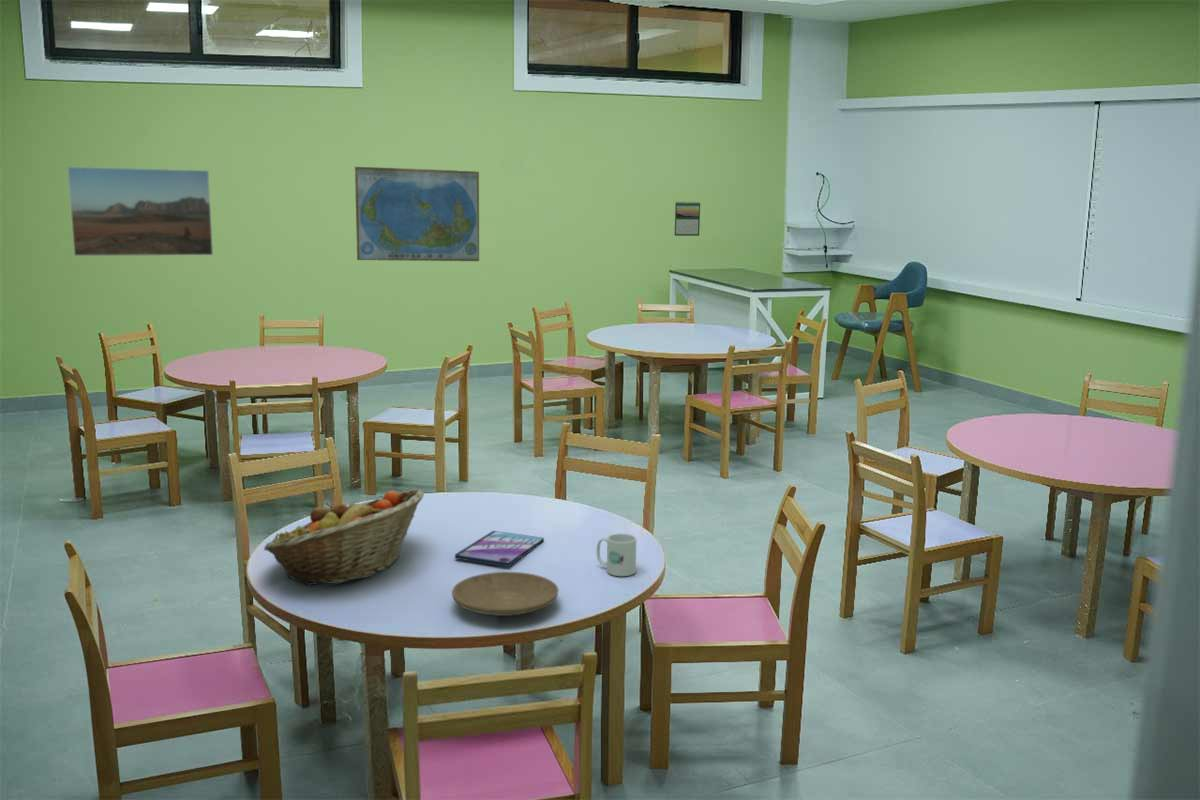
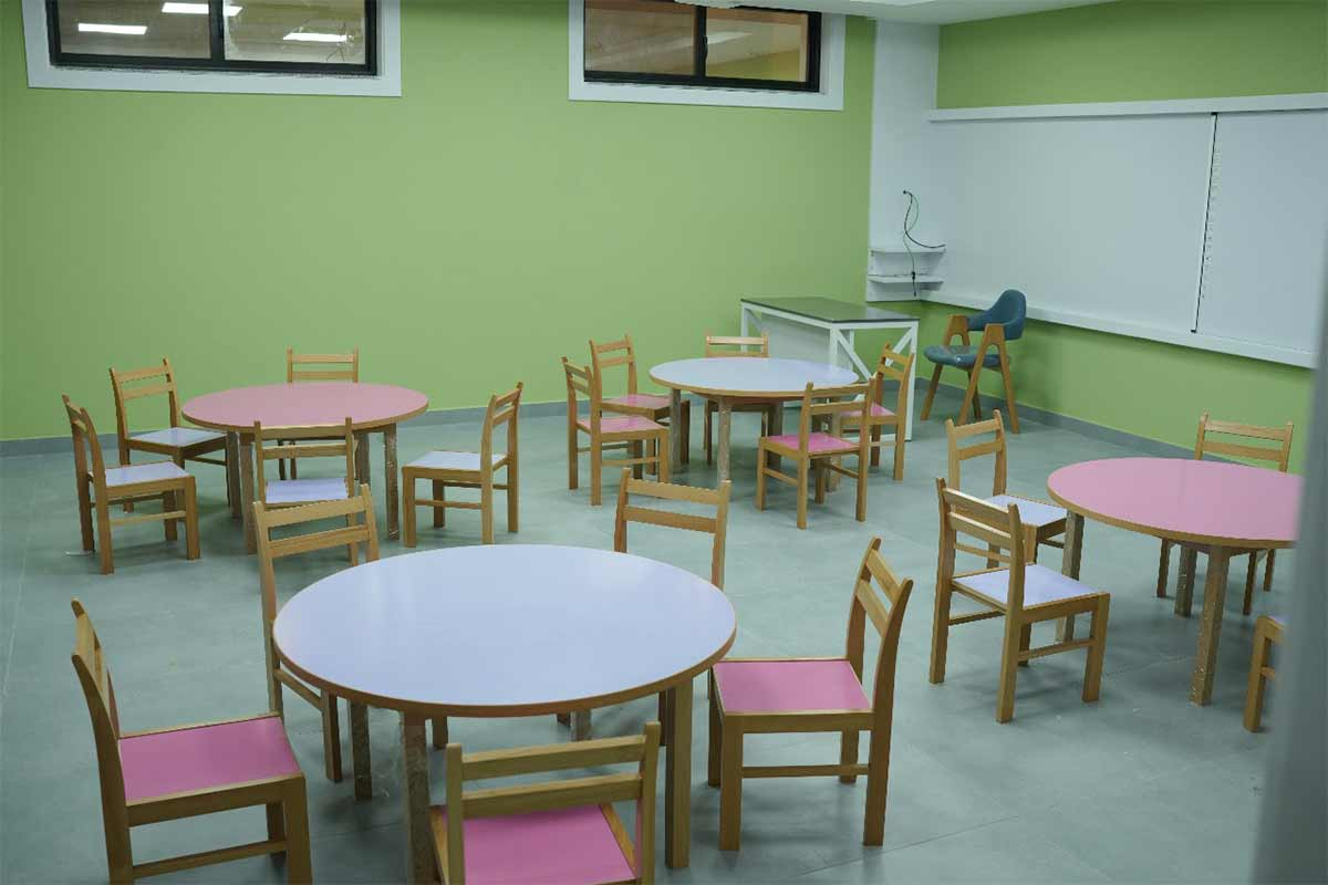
- video game case (500, 548)
- fruit basket (348, 531)
- world map (419, 215)
- calendar (687, 218)
- mug (615, 553)
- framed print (142, 212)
- plate (505, 597)
